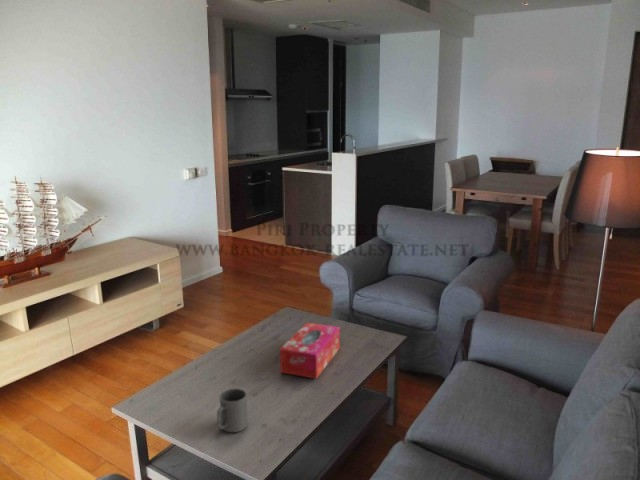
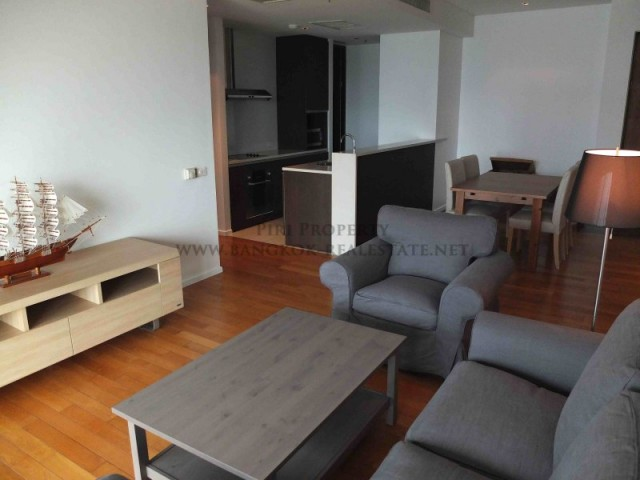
- mug (230, 412)
- tissue box (311, 348)
